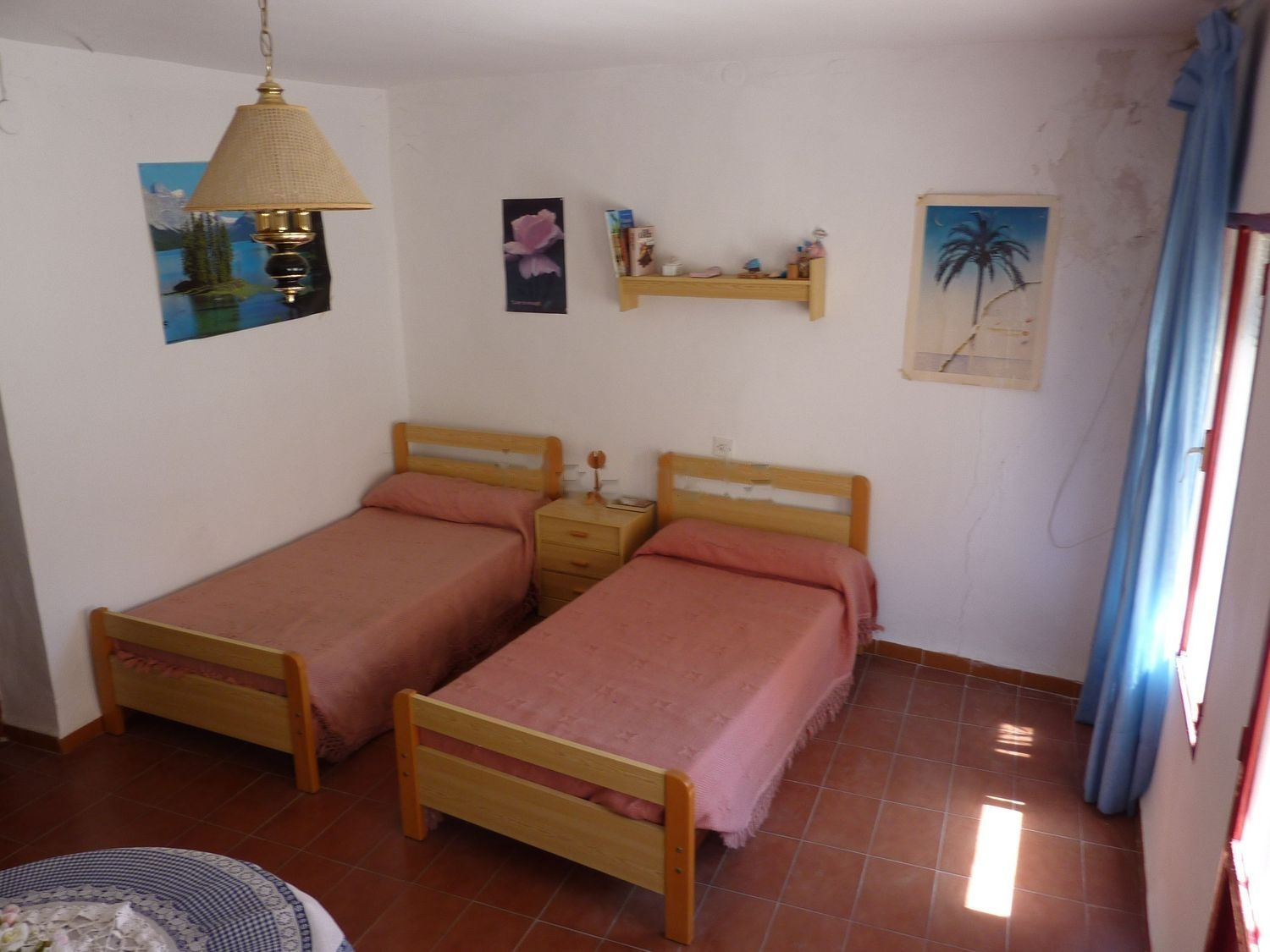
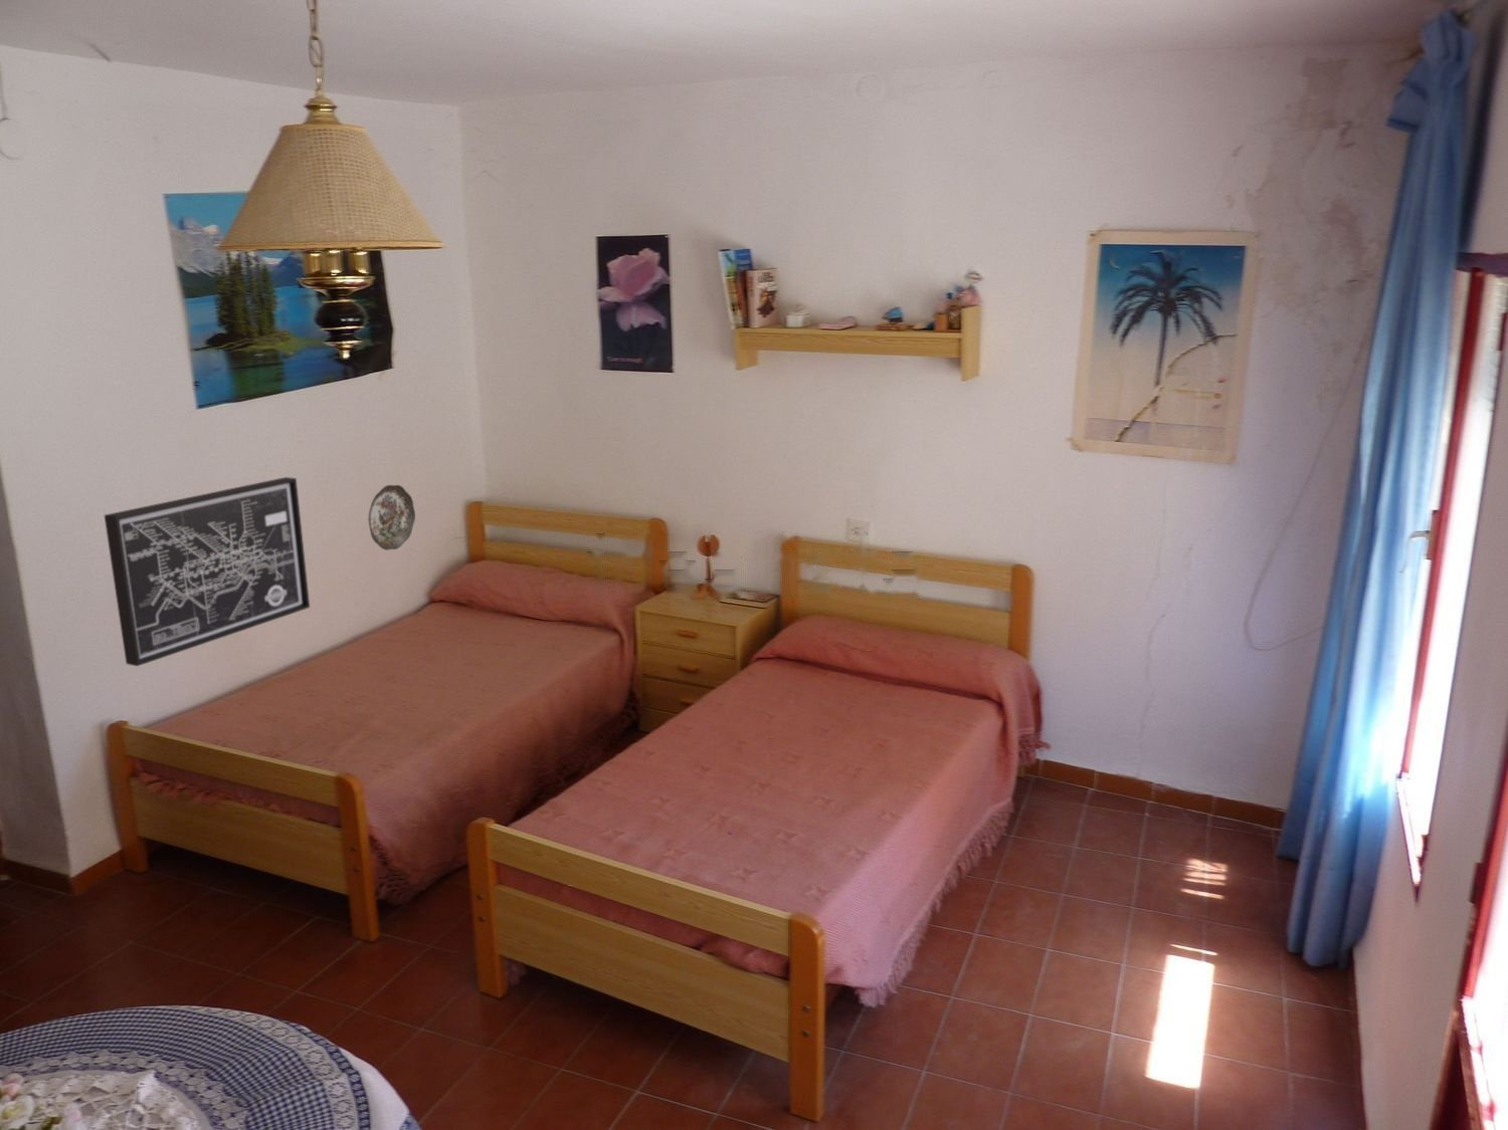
+ decorative plate (389, 516)
+ wall art (216, 565)
